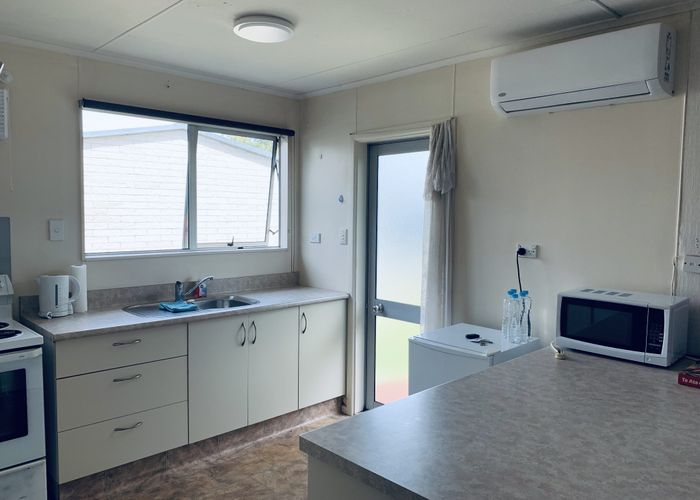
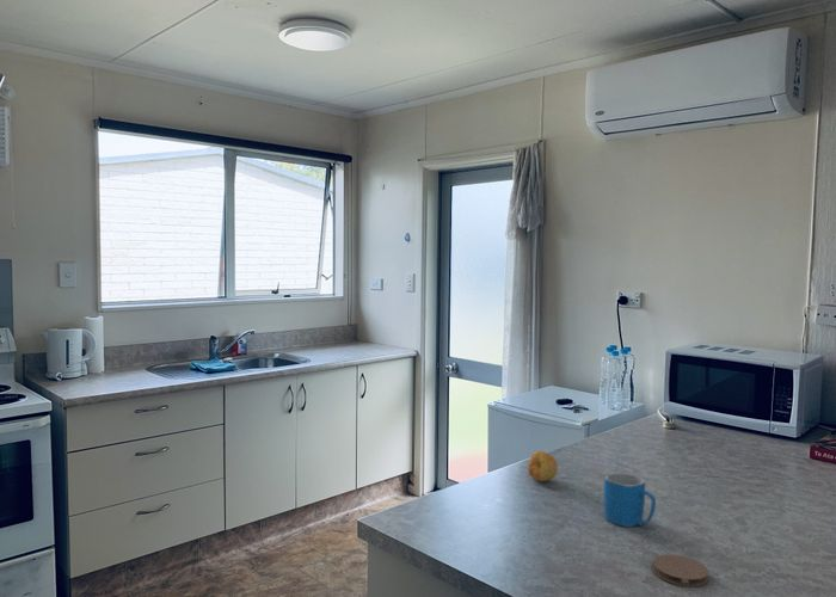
+ fruit (542, 466)
+ mug (631, 501)
+ coaster (680, 570)
